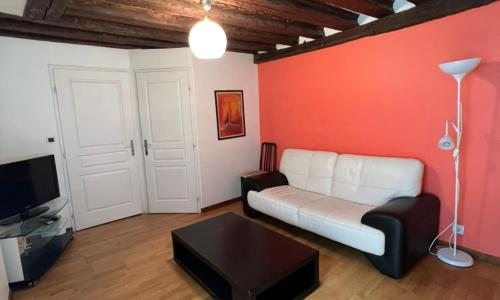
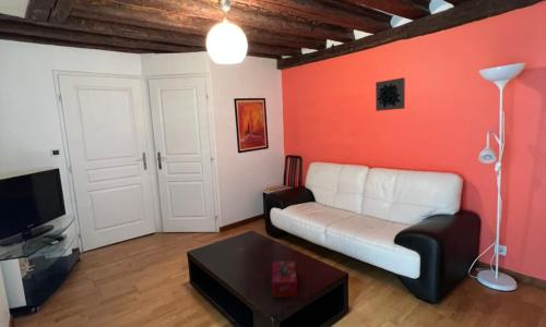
+ wall art (389, 95)
+ tissue box (284, 277)
